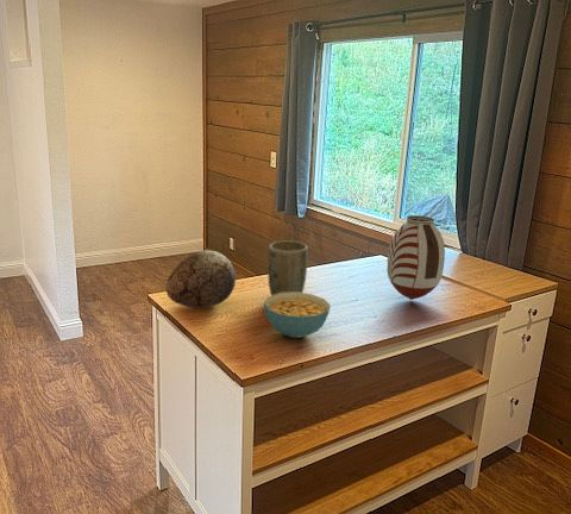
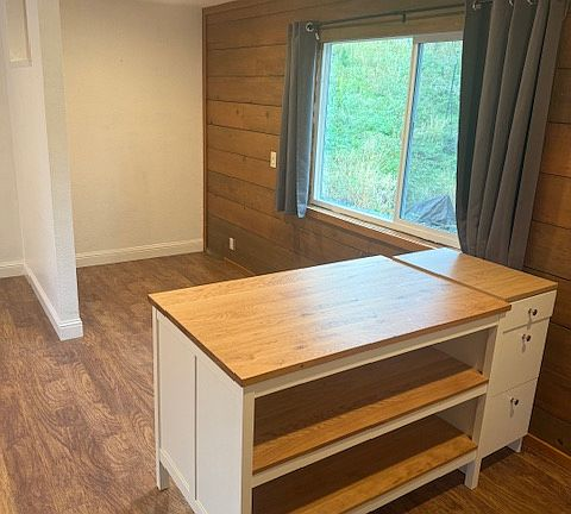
- cereal bowl (296, 319)
- decorative egg (200, 278)
- vase (415, 259)
- plant pot (287, 272)
